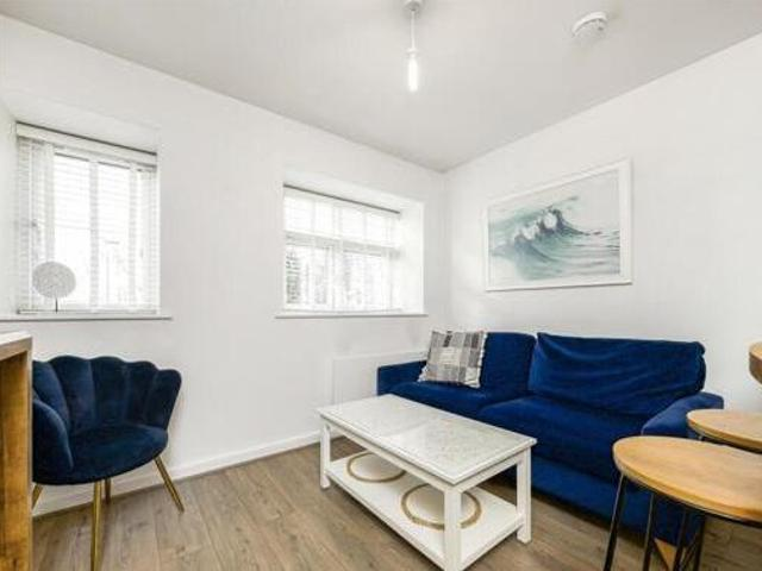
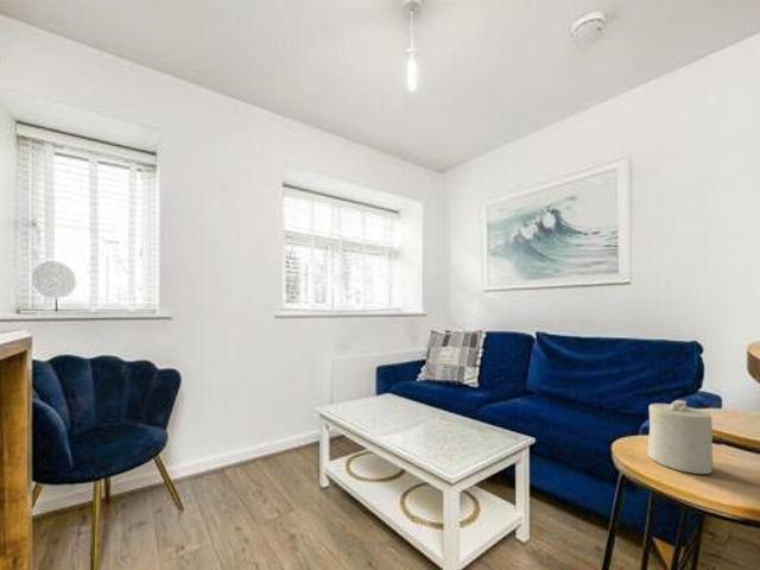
+ candle (678, 430)
